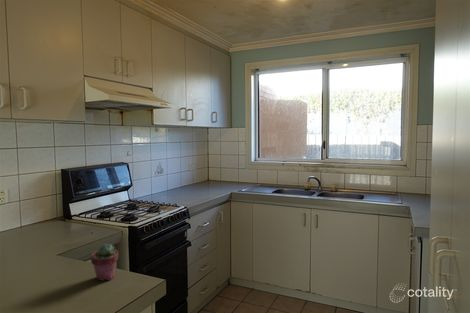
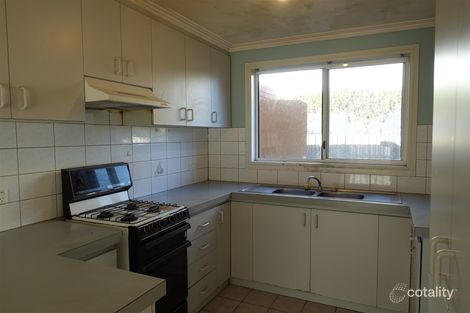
- potted succulent (104, 260)
